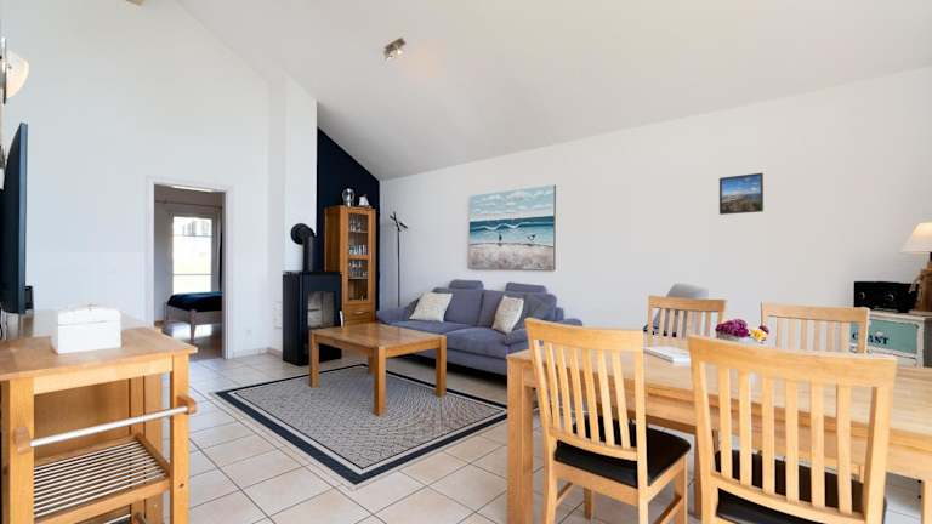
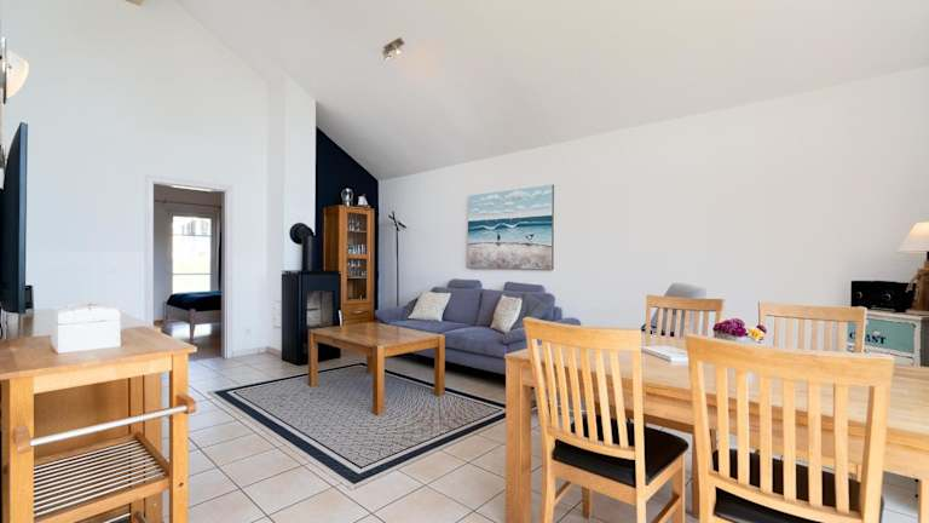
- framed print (740, 194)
